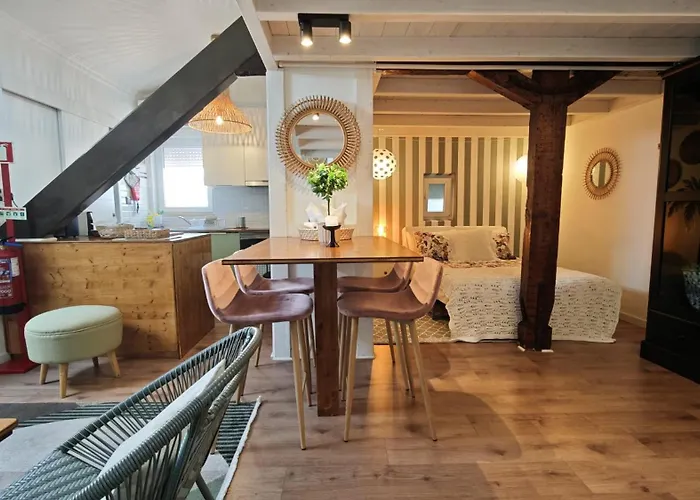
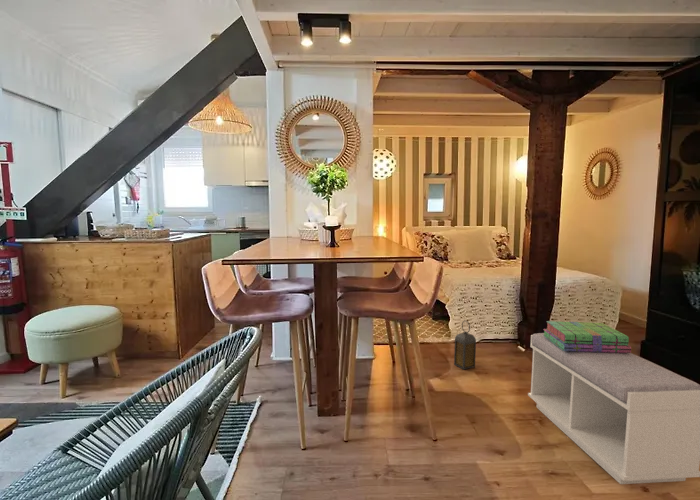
+ stack of books (584, 336)
+ bench (600, 395)
+ lantern (465, 343)
